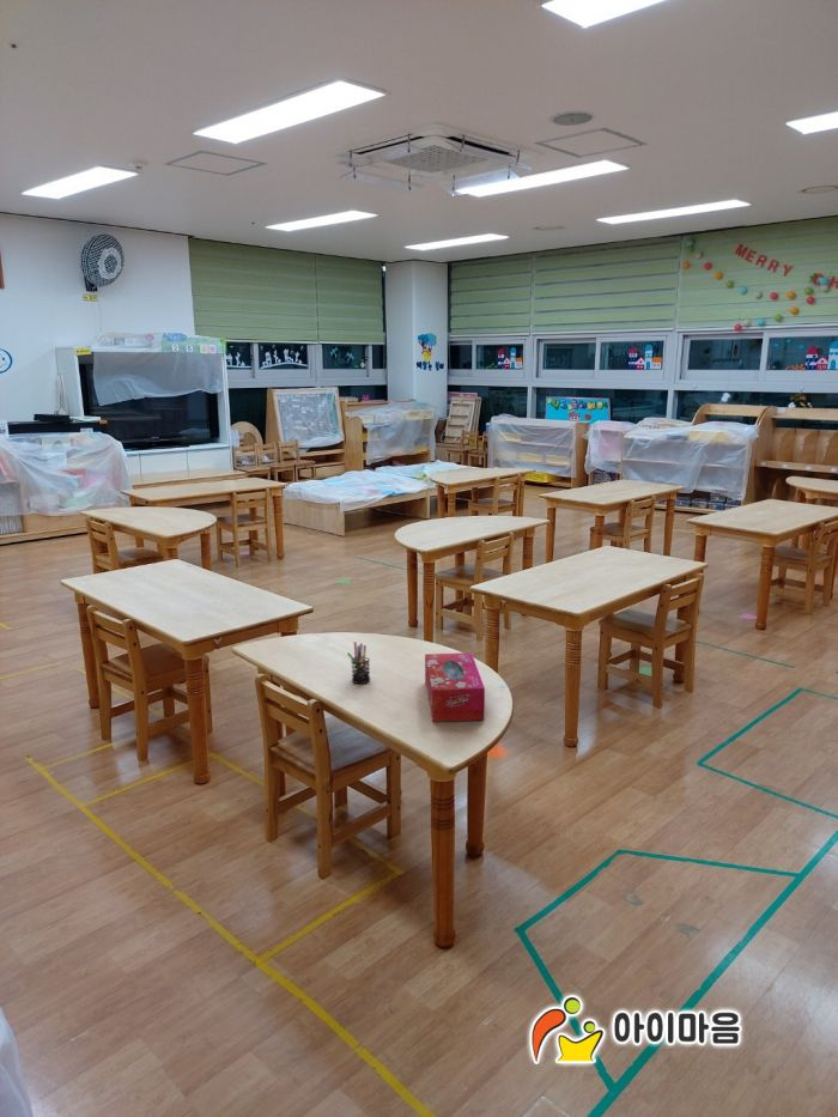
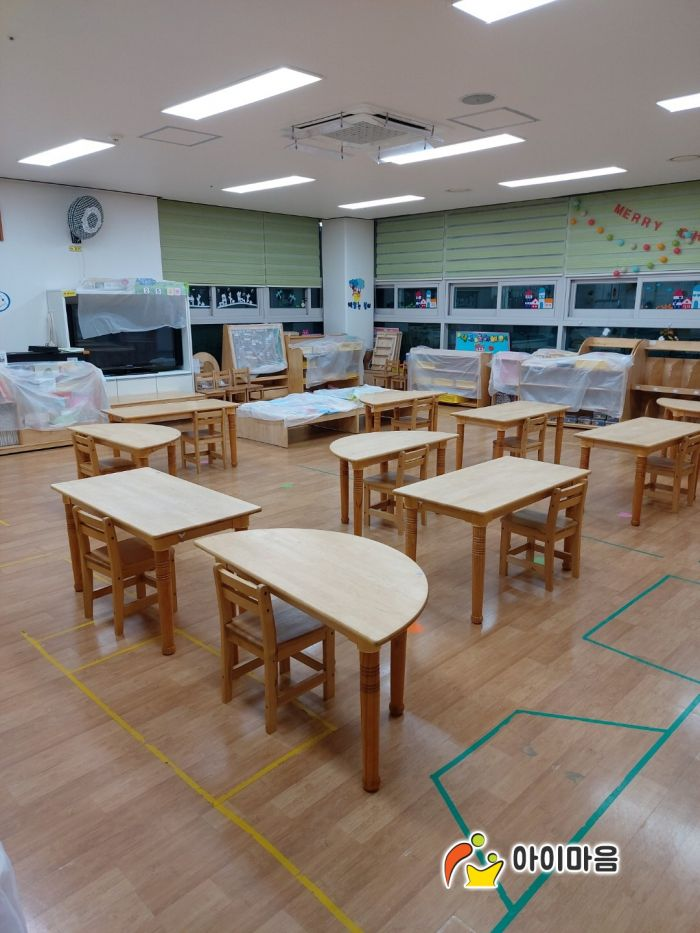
- tissue box (453, 685)
- pen holder (358, 662)
